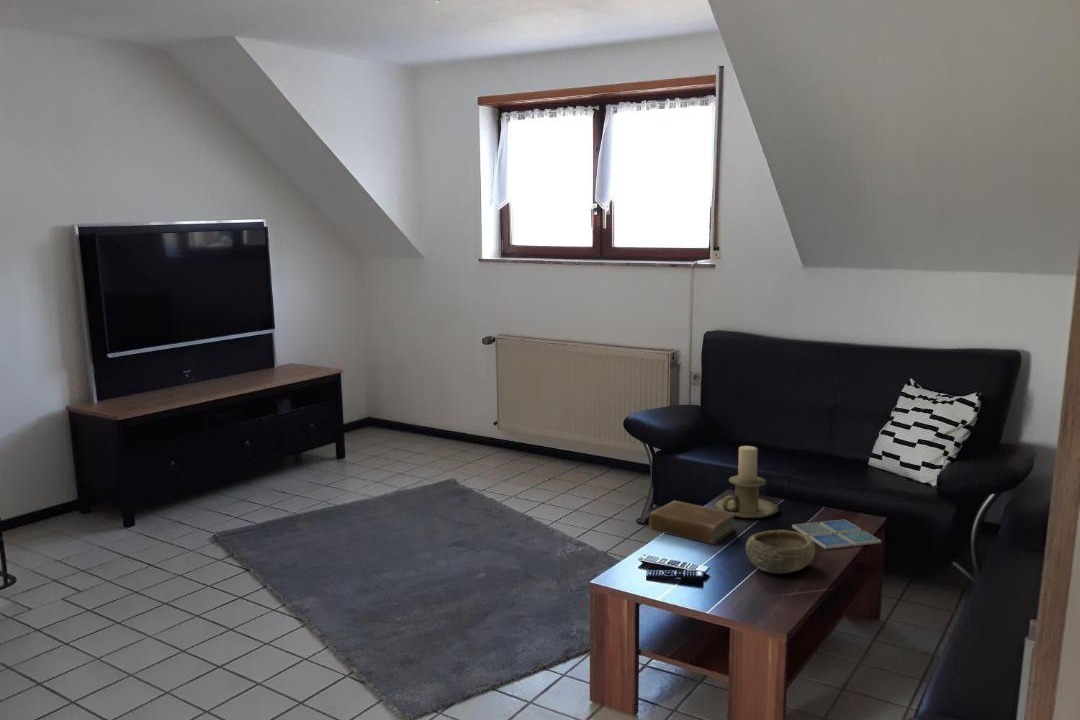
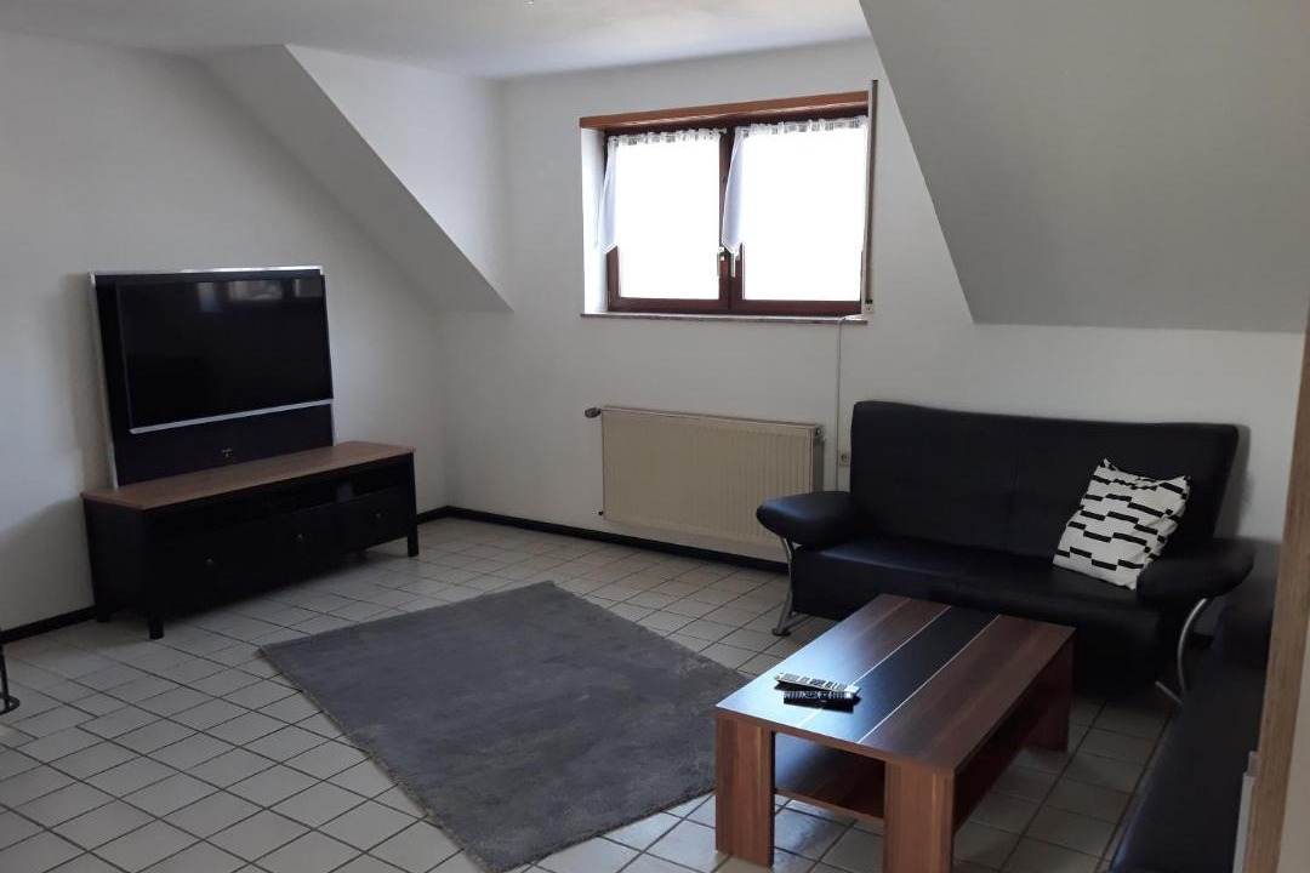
- book (692, 521)
- drink coaster (835, 533)
- bowl (780, 551)
- candle holder (747, 479)
